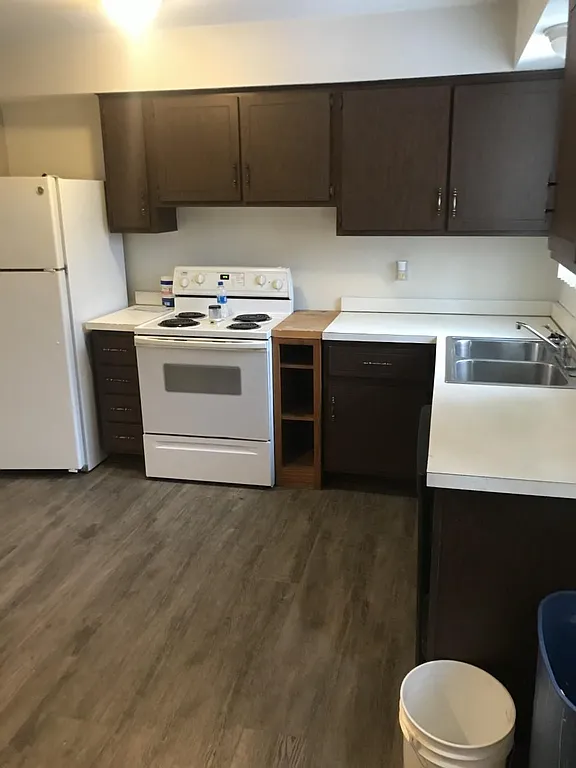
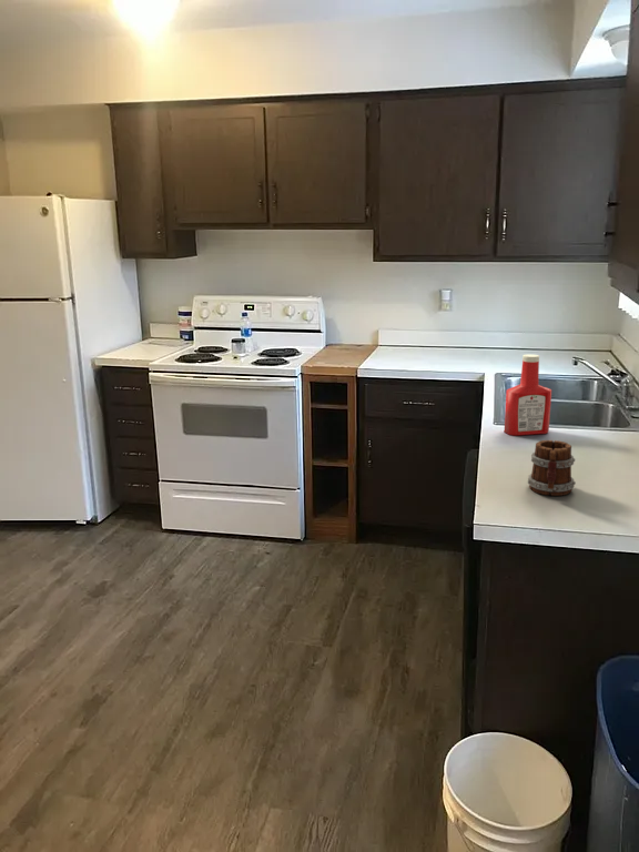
+ soap bottle (528, 394)
+ mug (552, 466)
